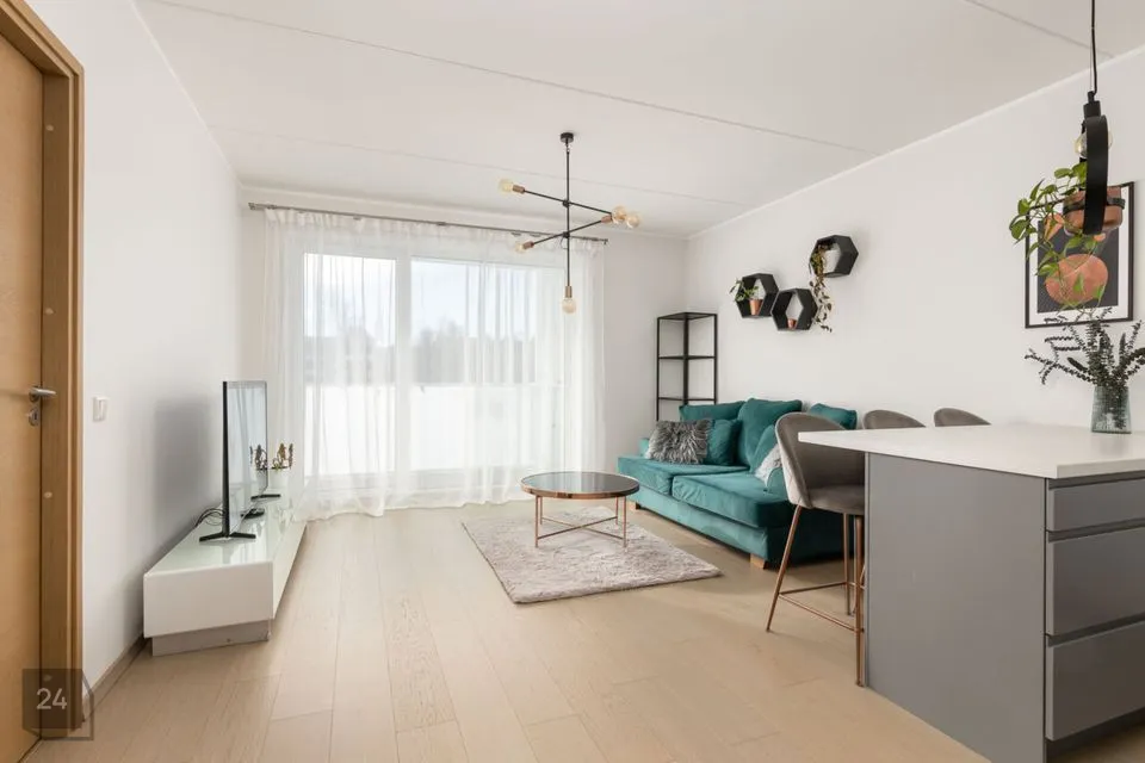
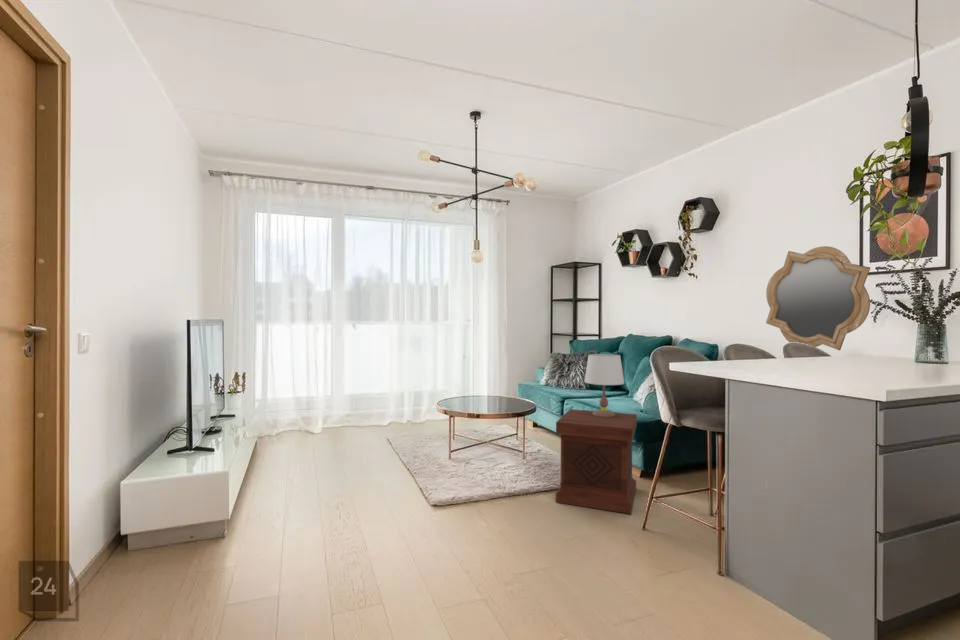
+ table lamp (604, 384)
+ mirror (812, 298)
+ side table (597, 456)
